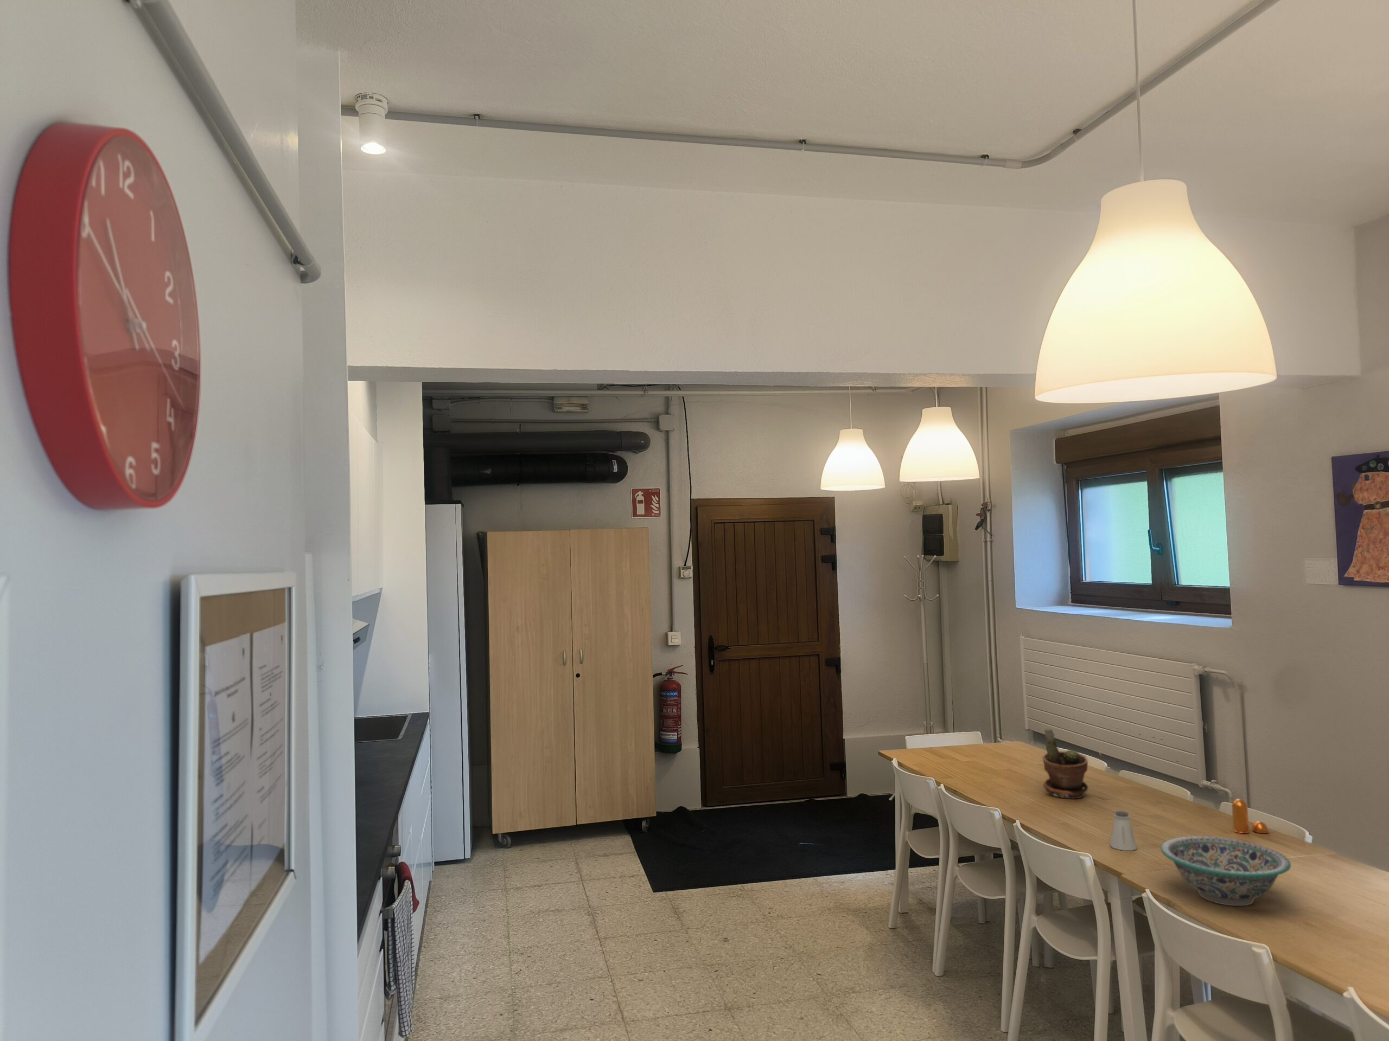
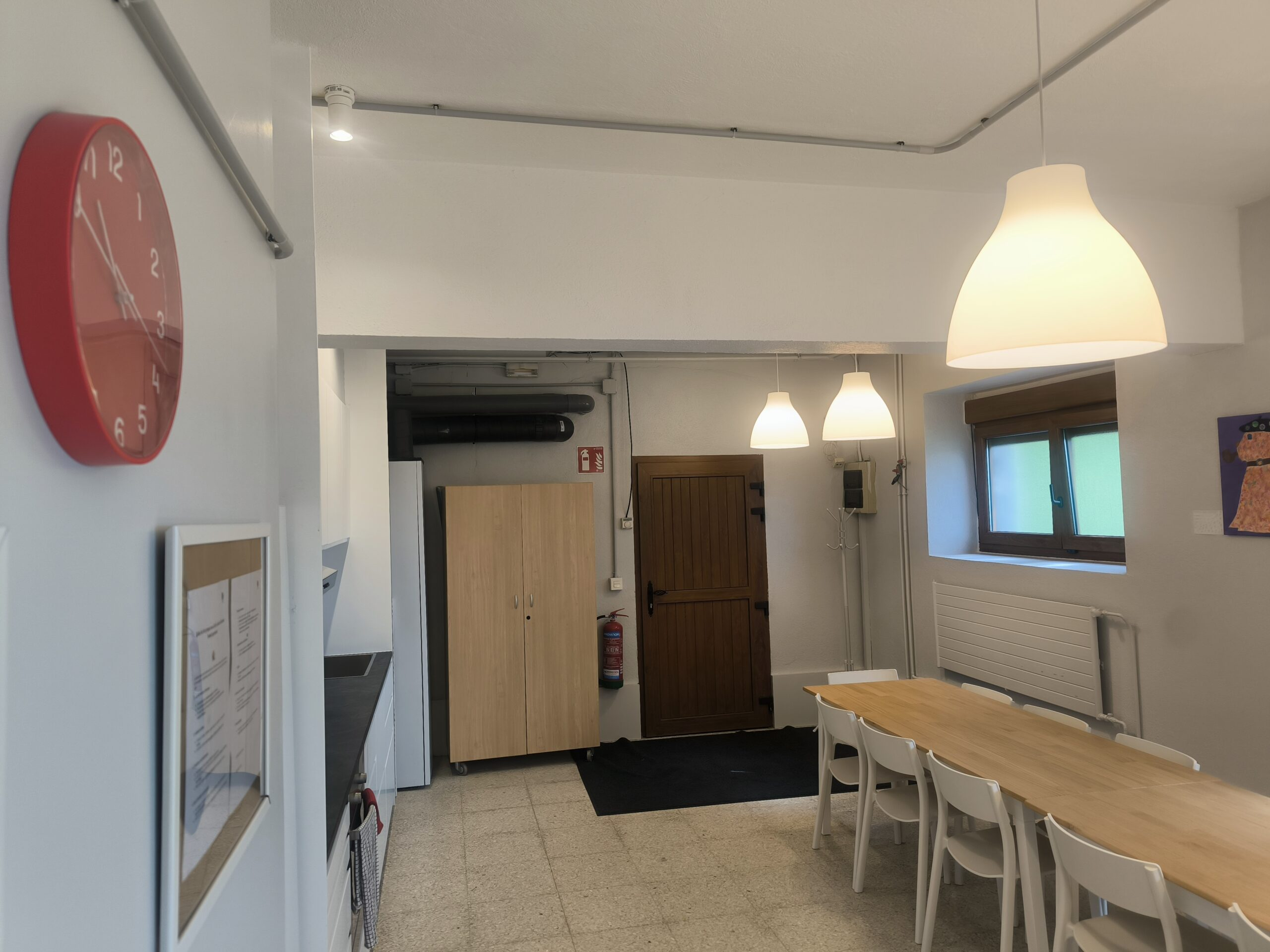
- saltshaker (1122, 830)
- decorative bowl (1225, 875)
- pepper shaker (1248, 815)
- potted plant (1064, 760)
